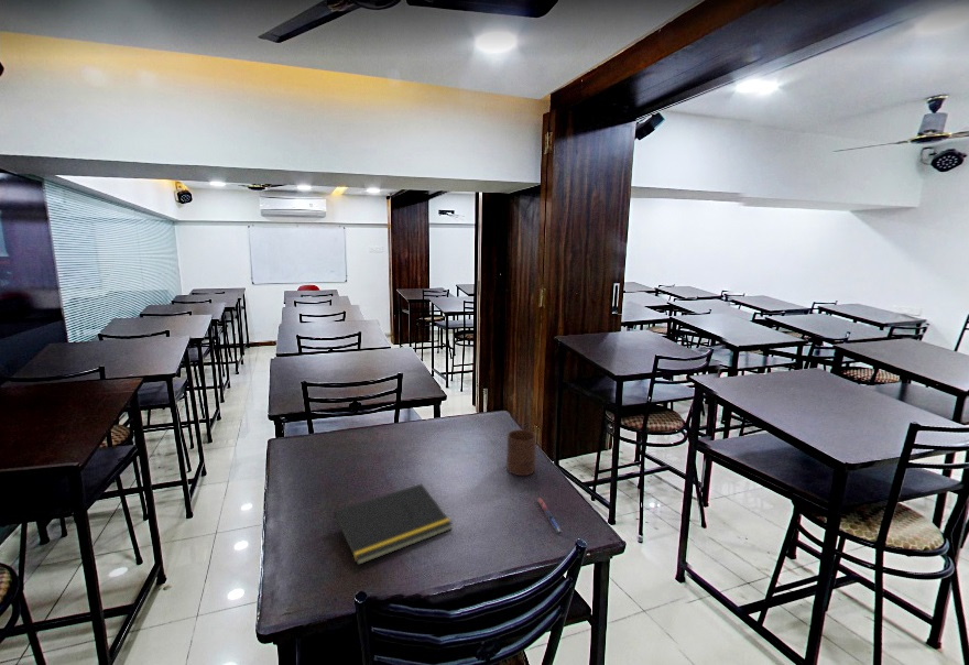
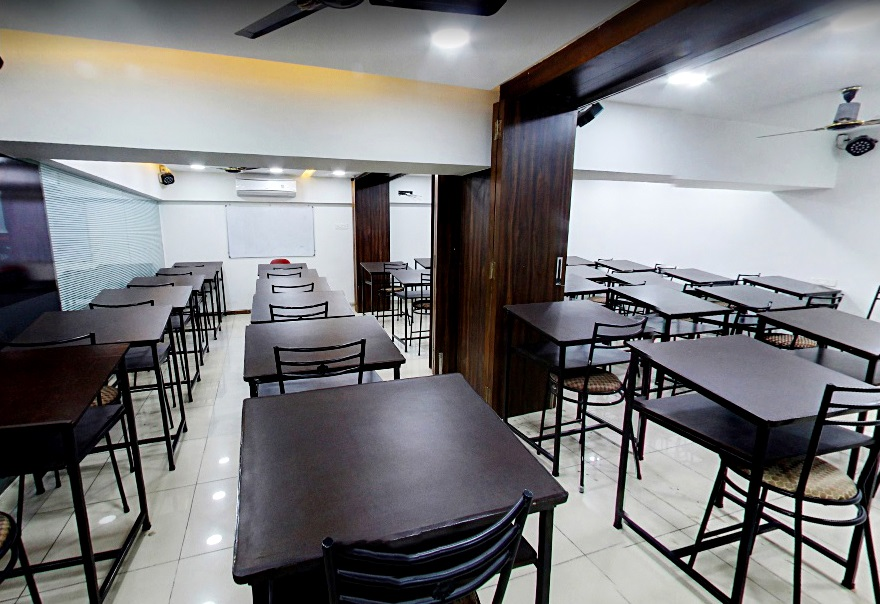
- pen (548, 513)
- notepad (393, 520)
- cup (519, 450)
